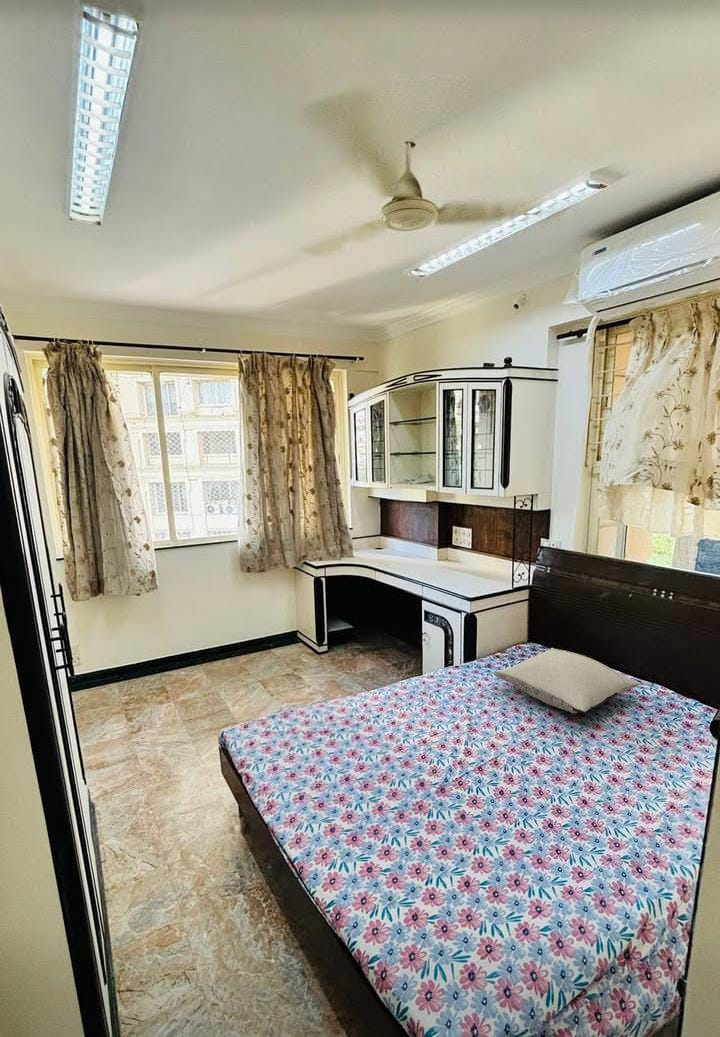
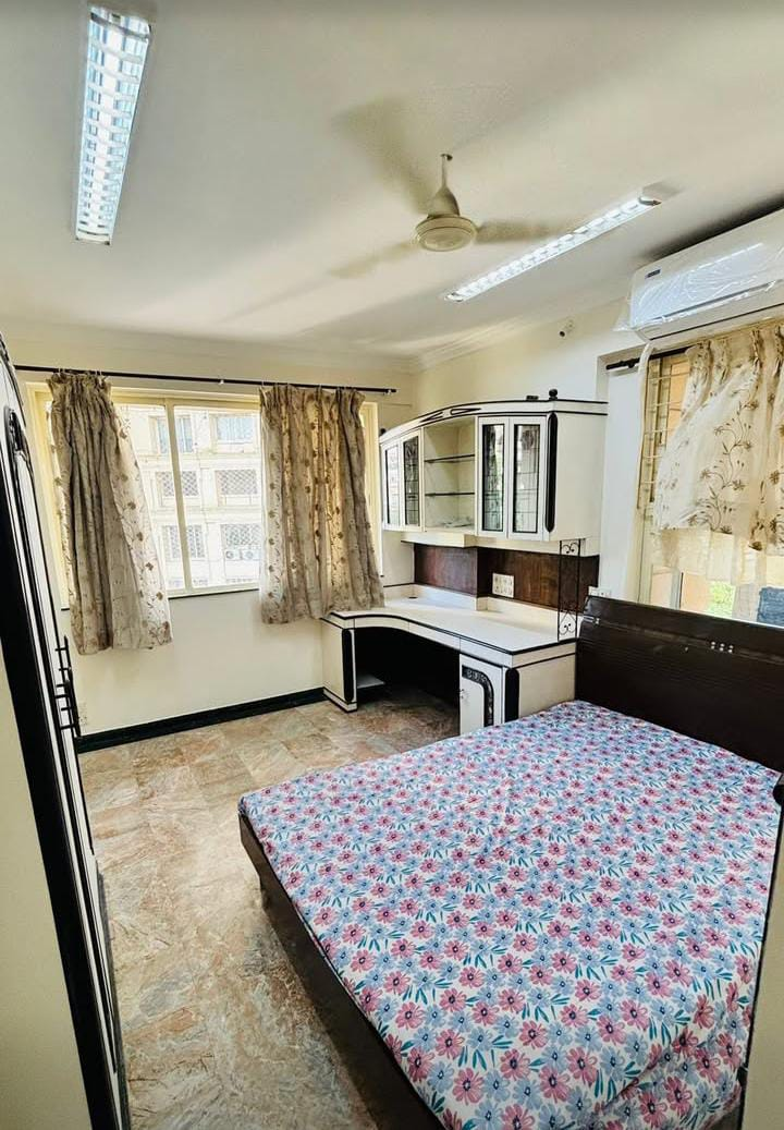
- pillow (565, 677)
